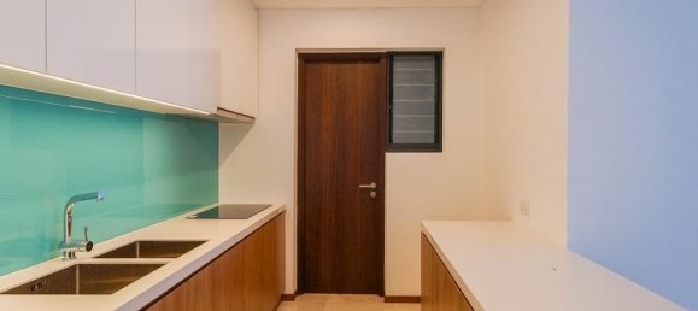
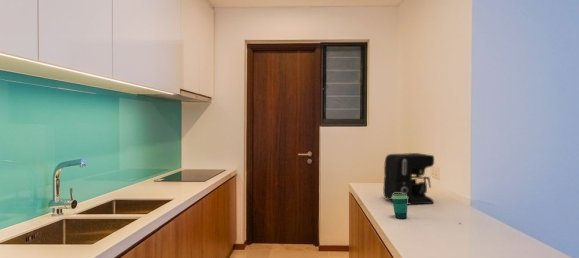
+ cup (399, 205)
+ coffee maker (410, 177)
